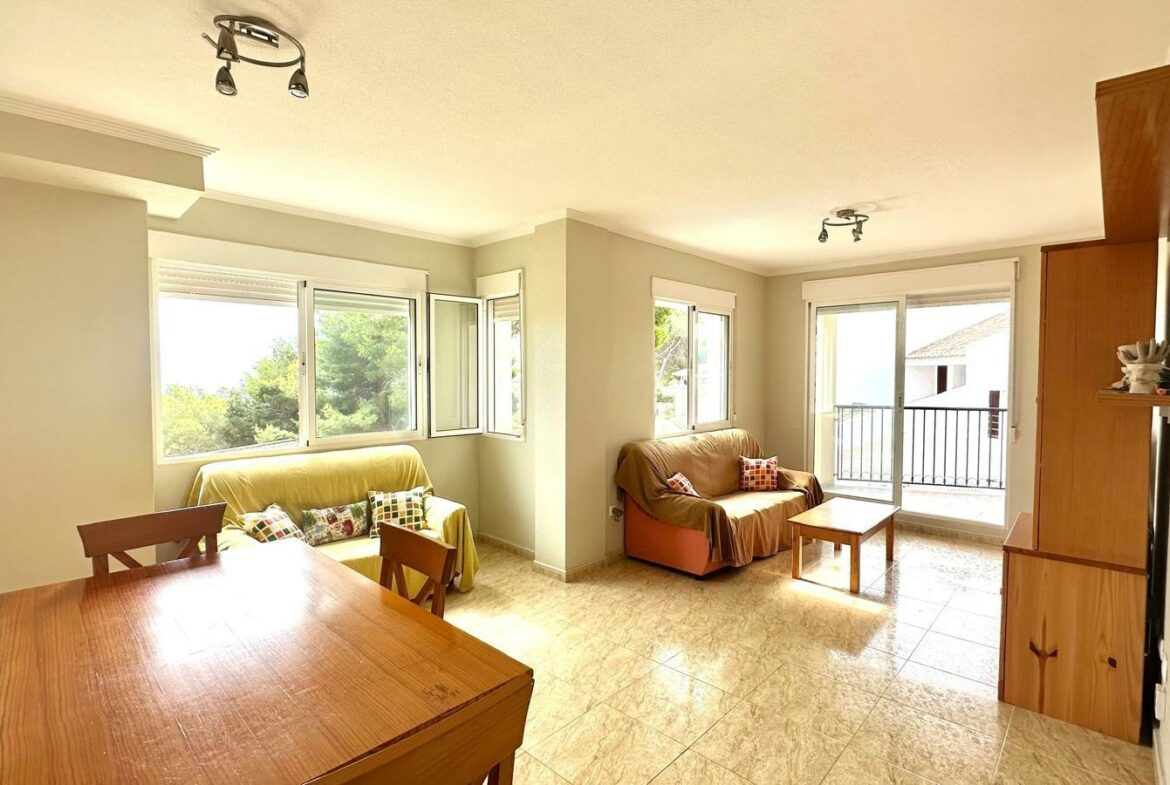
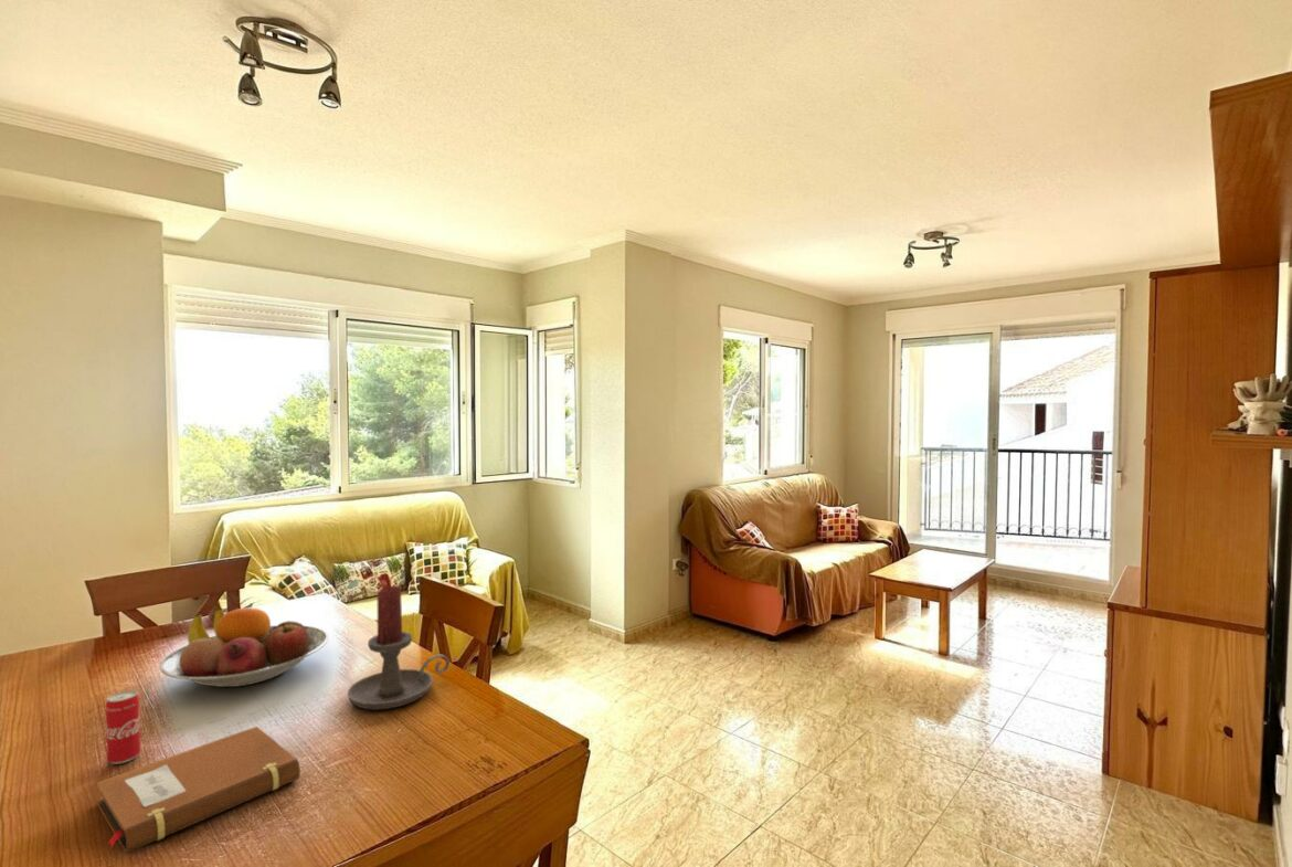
+ candle holder (401, 636)
+ notebook (197, 783)
+ fruit bowl (248, 642)
+ beverage can (123, 727)
